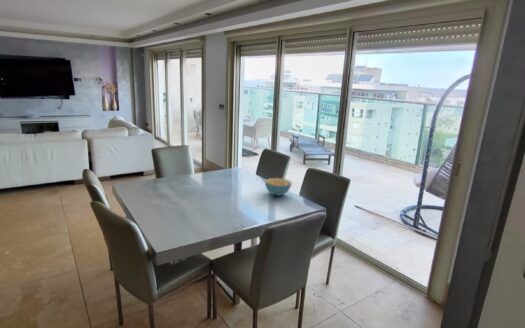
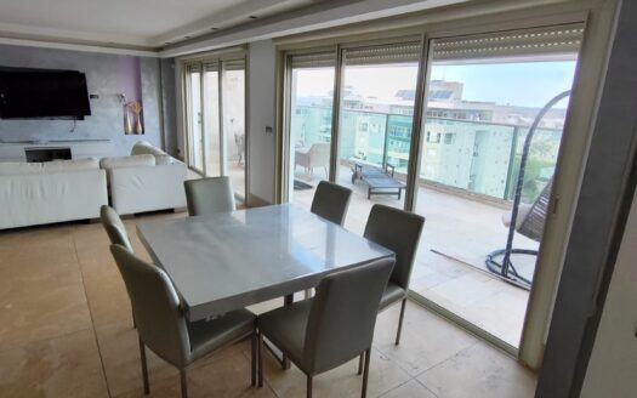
- cereal bowl (277, 188)
